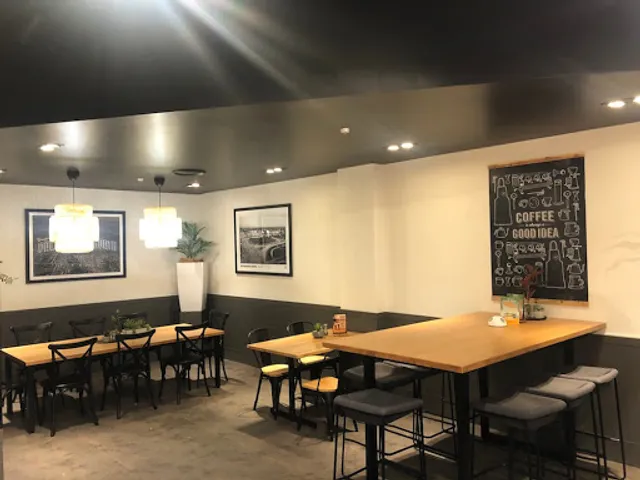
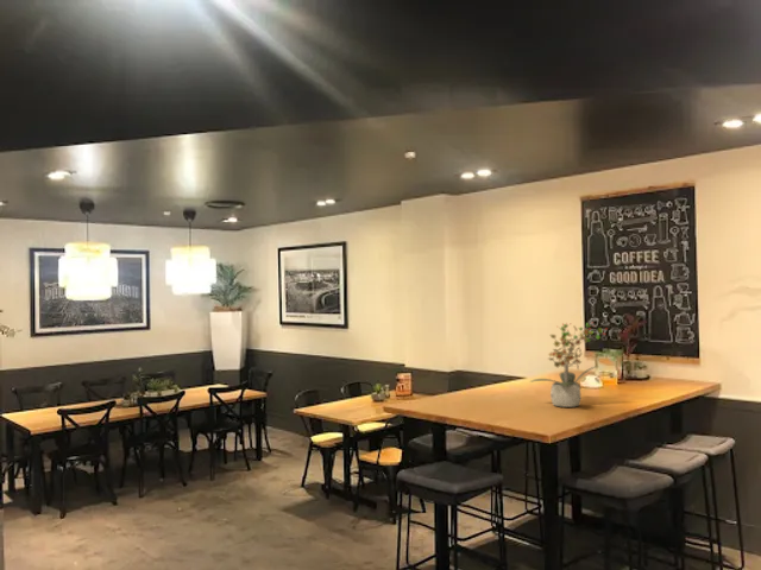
+ potted plant (568, 362)
